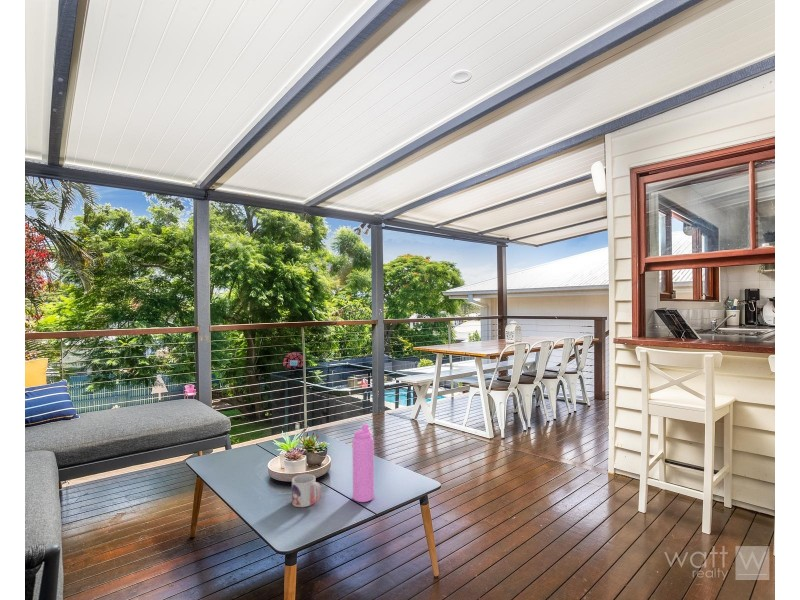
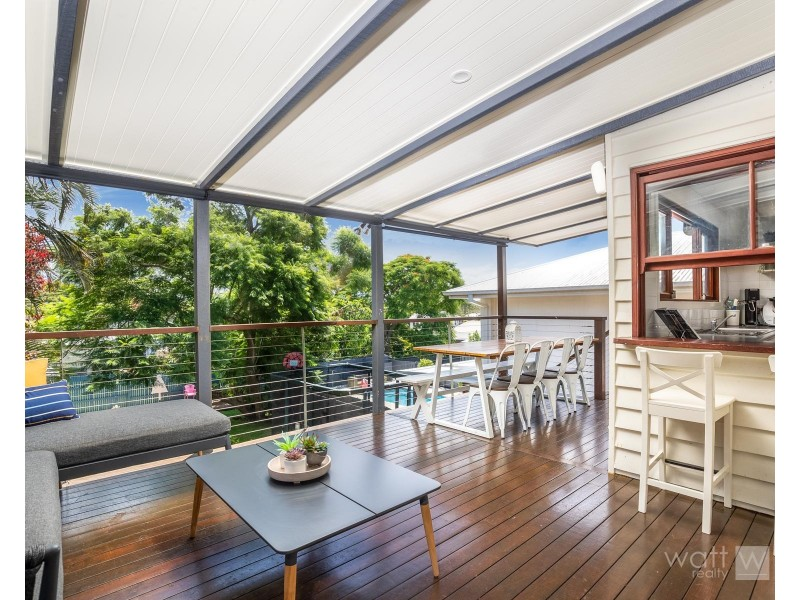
- mug (307, 491)
- water bottle (363, 461)
